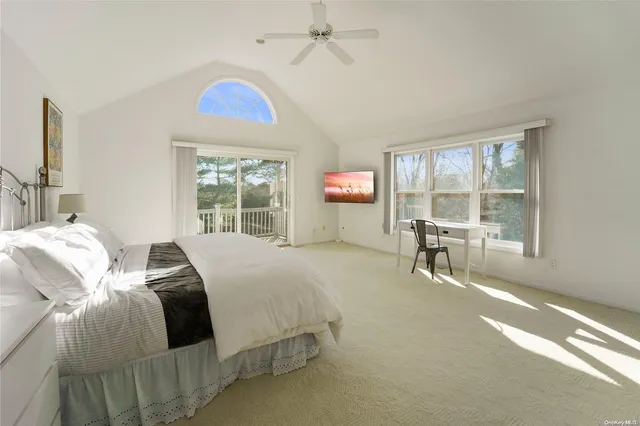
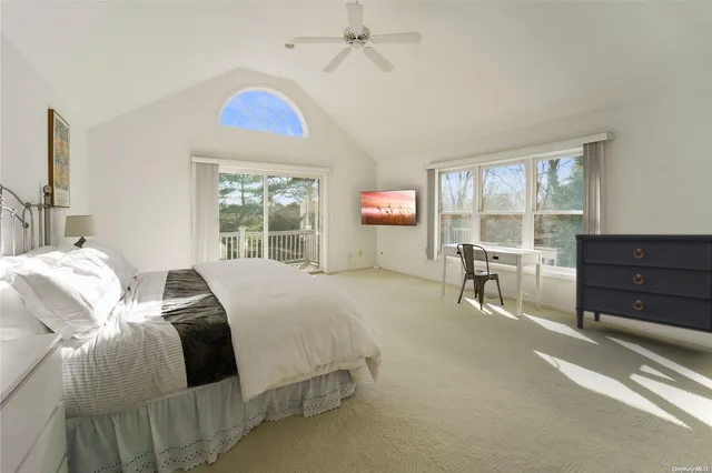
+ dresser (647, 286)
